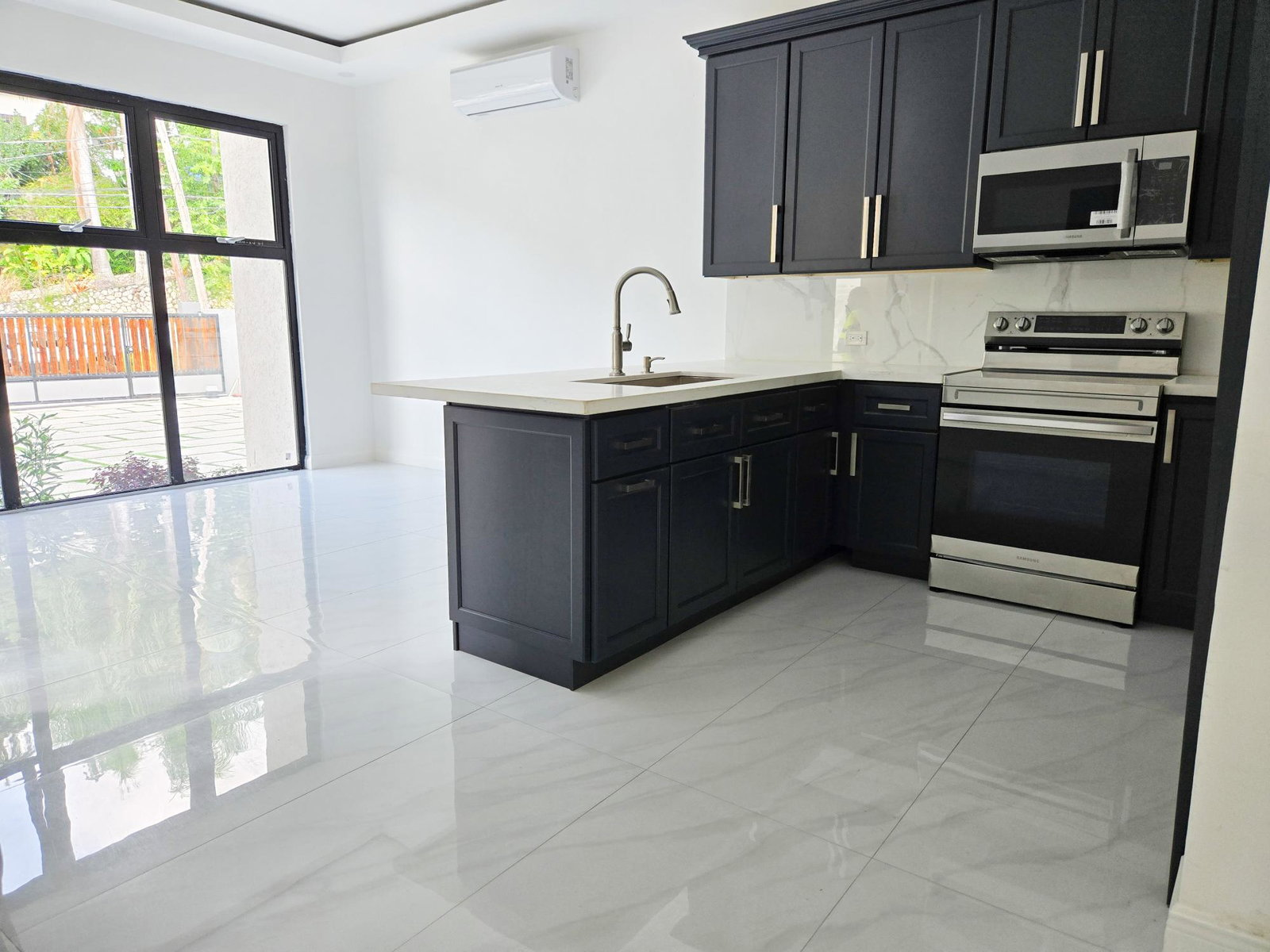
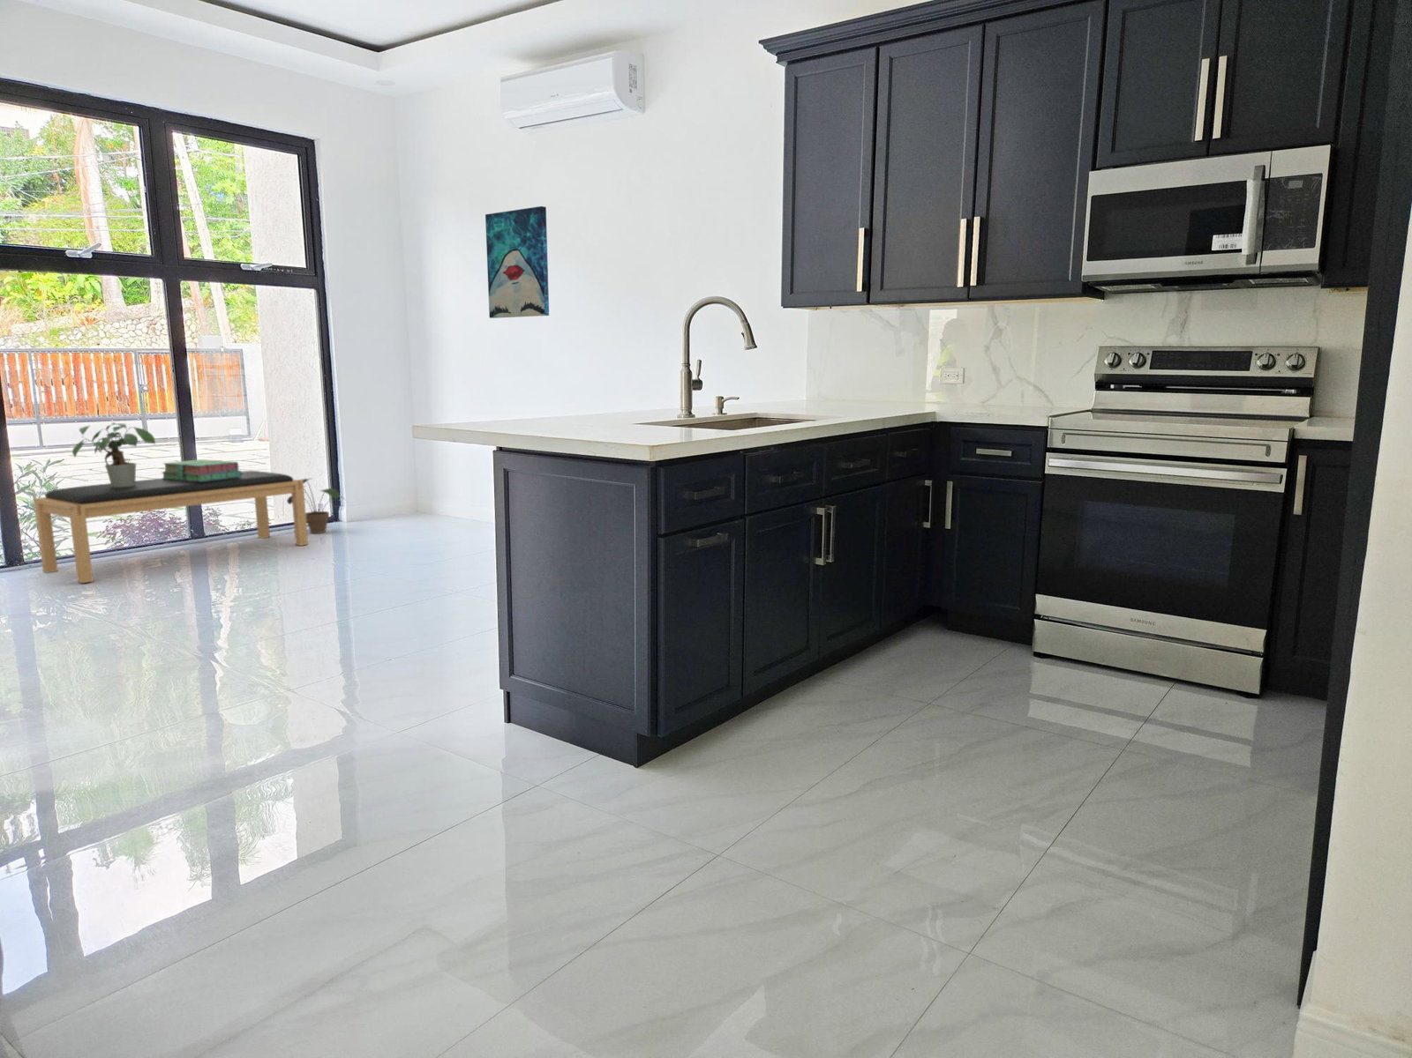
+ stack of books (201, 470)
+ potted plant (110, 455)
+ wall art (516, 263)
+ potted plant (315, 506)
+ bench (177, 507)
